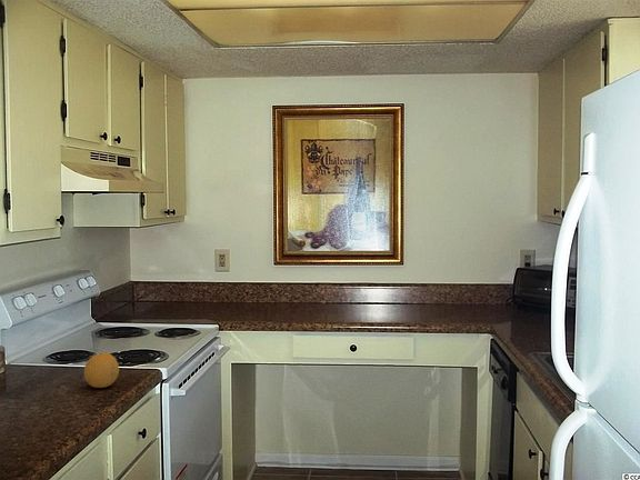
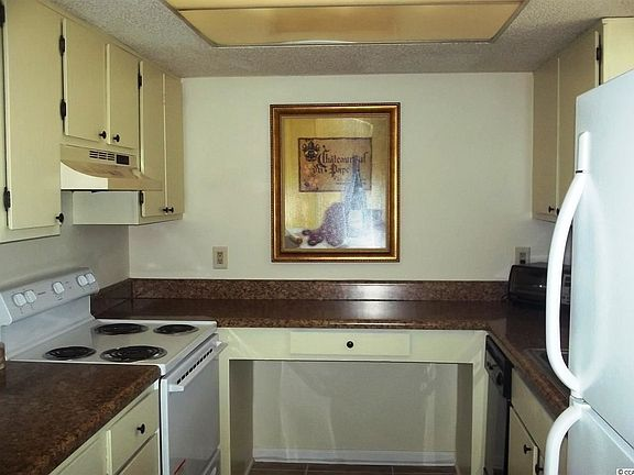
- fruit (101, 370)
